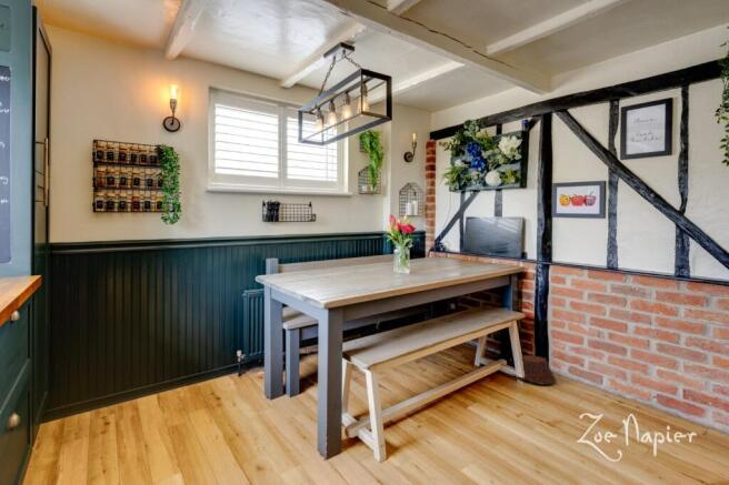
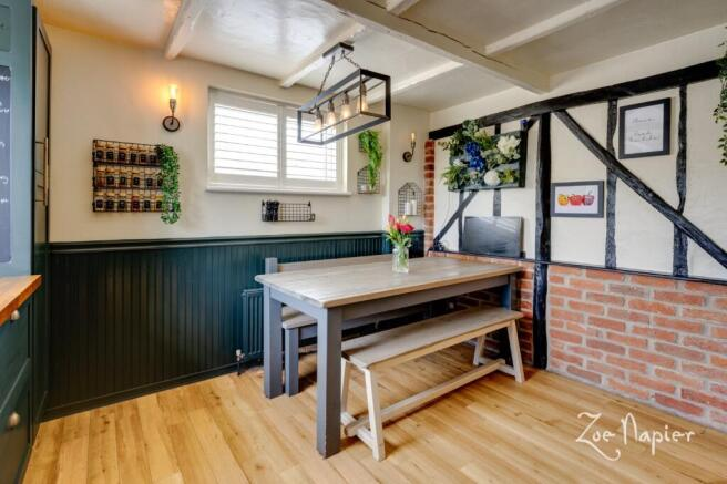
- woven basket (533, 367)
